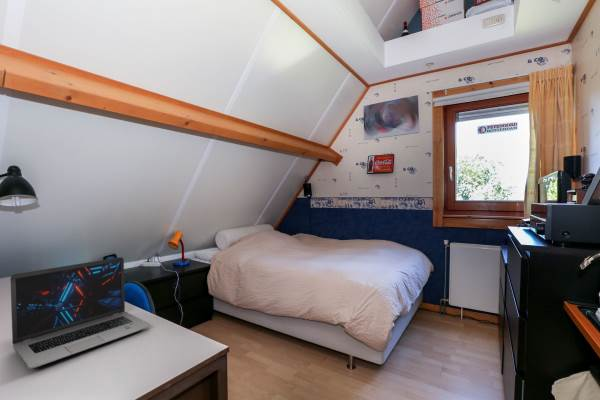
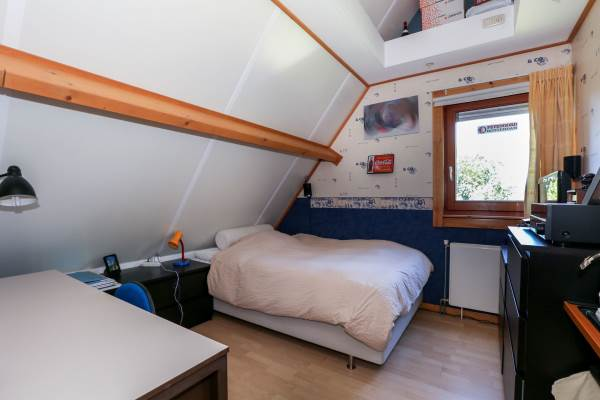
- laptop (85, 304)
